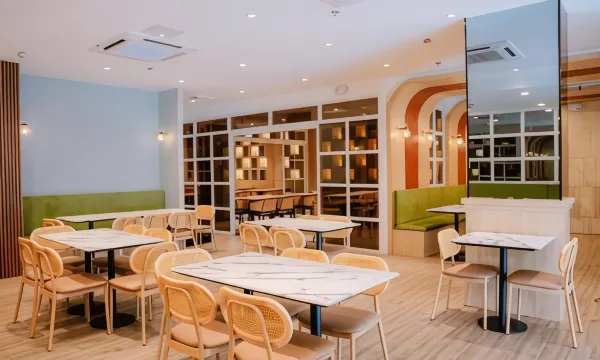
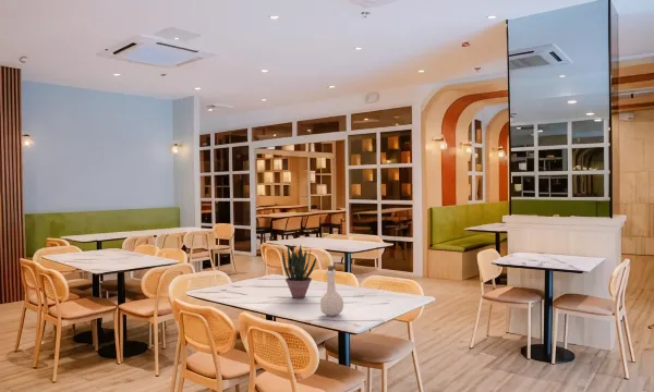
+ bottle (331, 290)
+ potted plant (299, 270)
